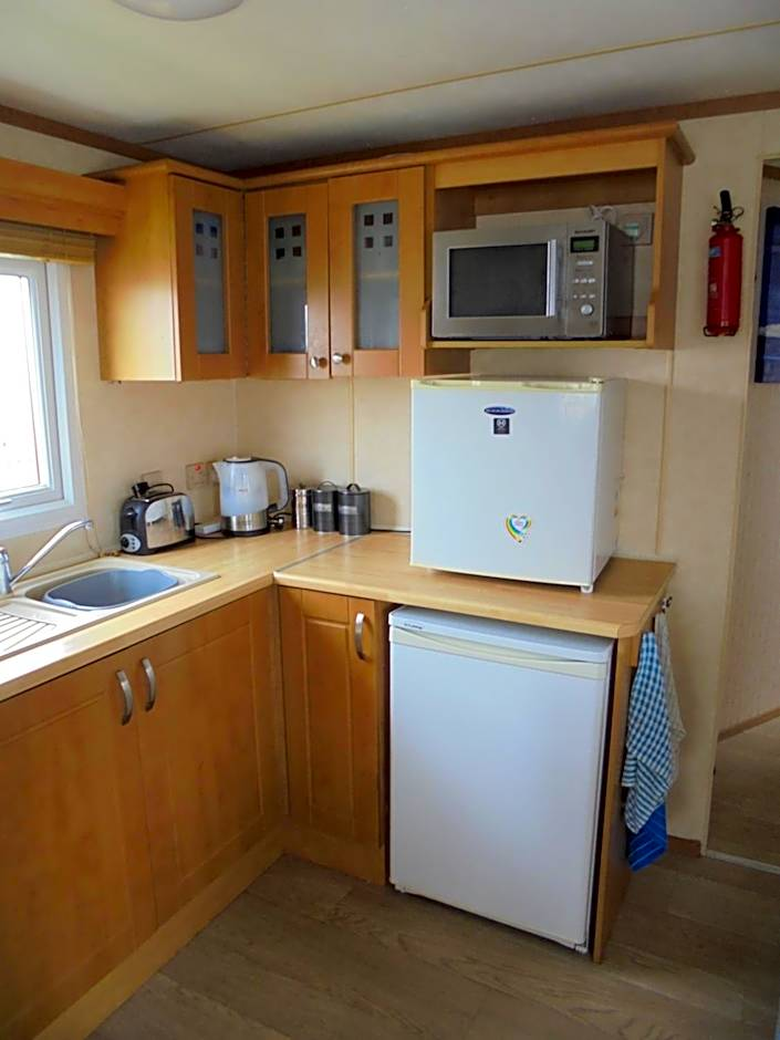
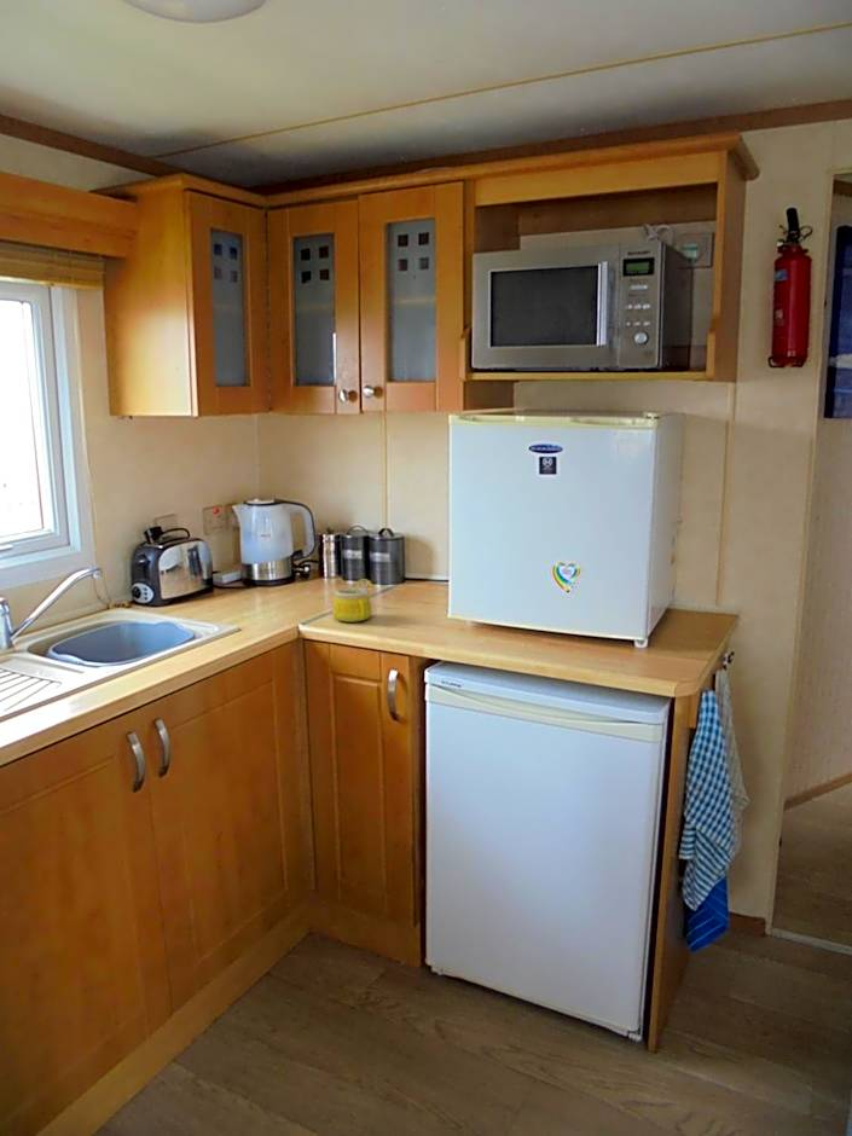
+ mug (353, 598)
